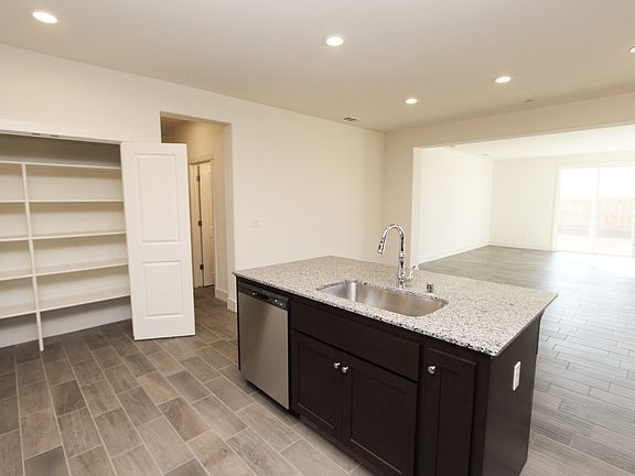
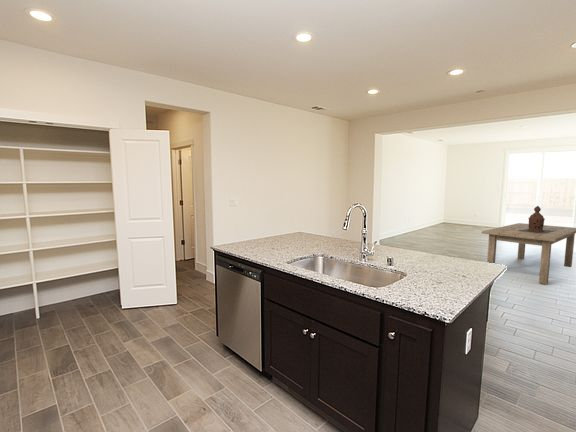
+ lantern (536, 218)
+ dining table (532, 244)
